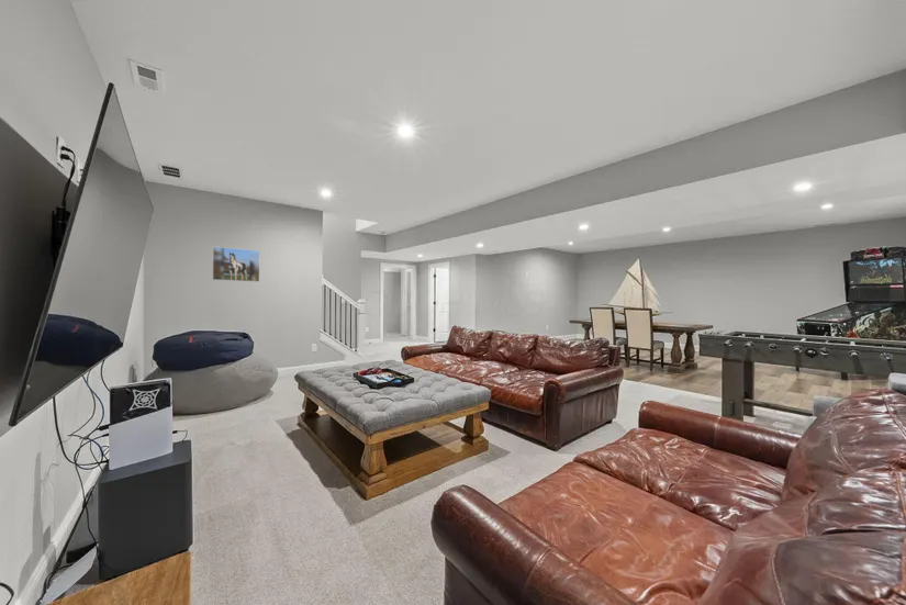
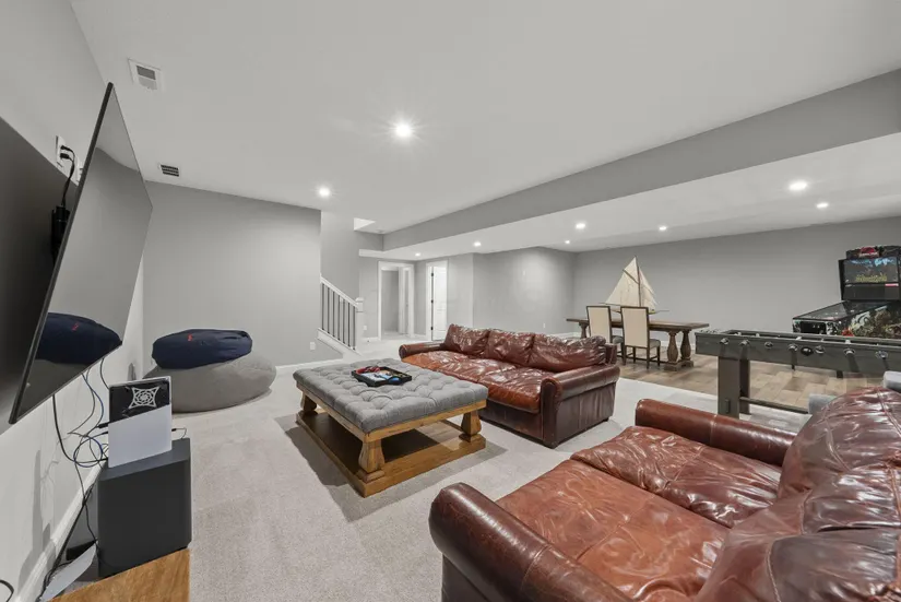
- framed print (236, 265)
